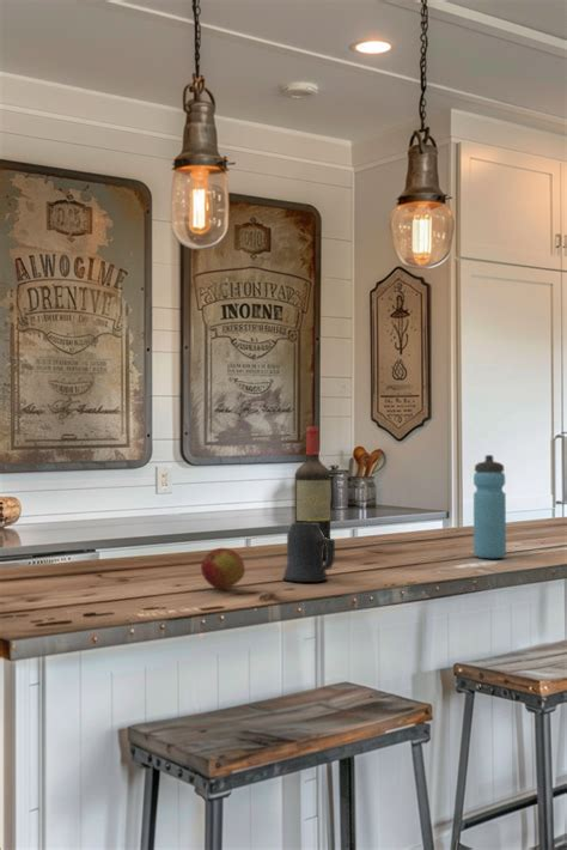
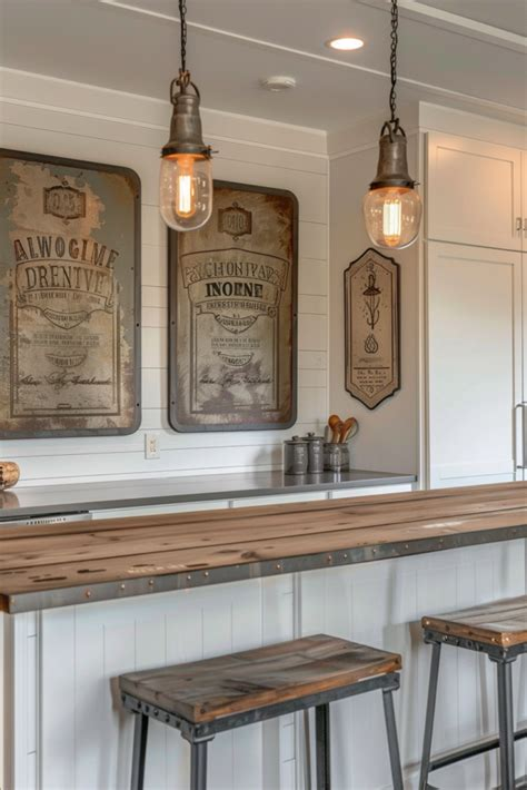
- apple (222, 567)
- water bottle (489, 505)
- mug (310, 552)
- wine bottle (312, 491)
